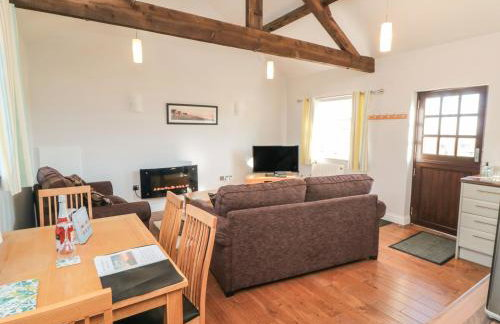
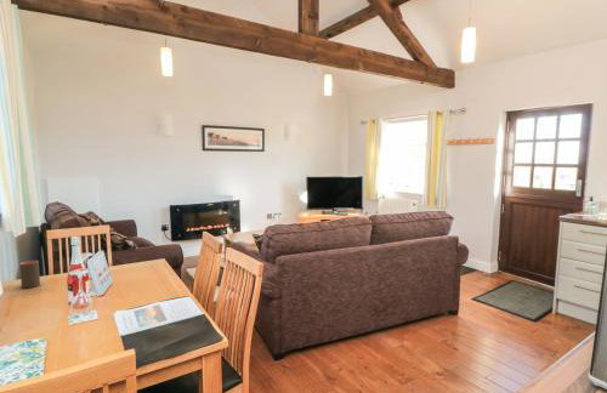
+ cup (29, 273)
